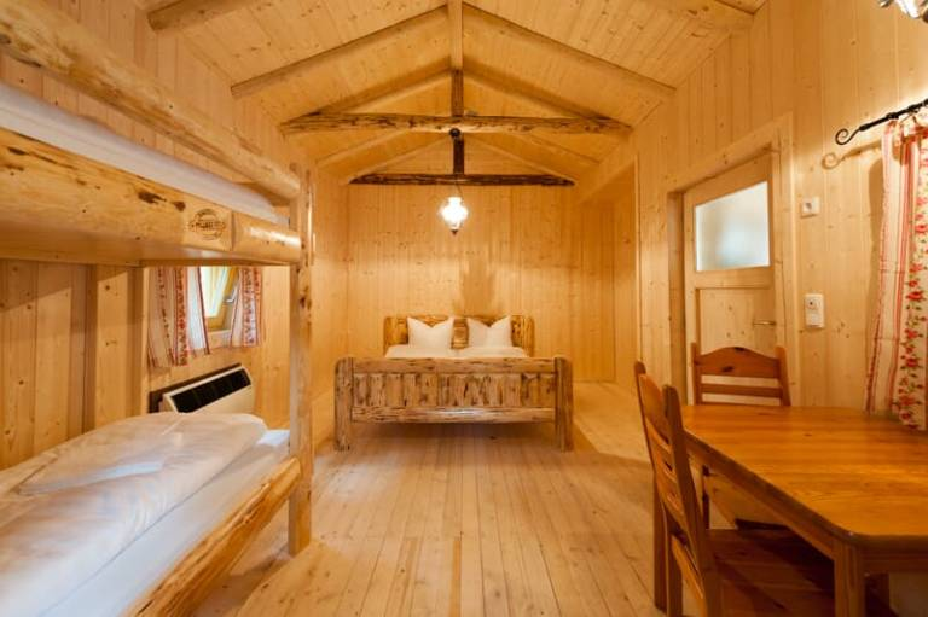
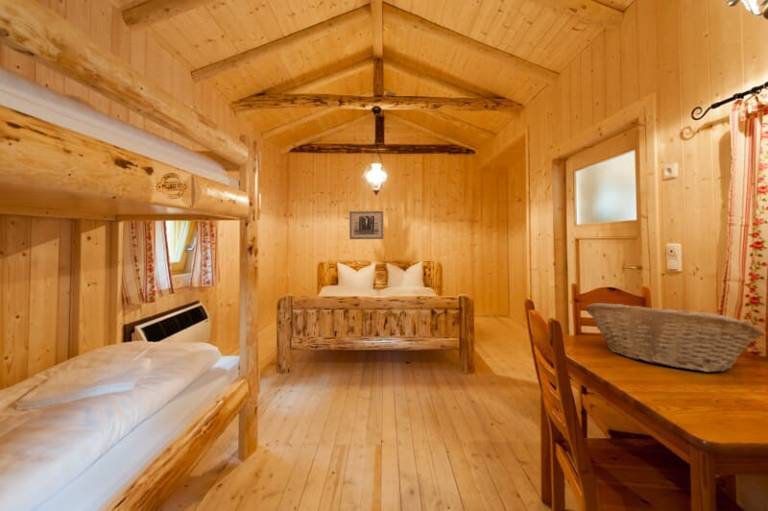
+ fruit basket (660, 330)
+ wall art (366, 225)
